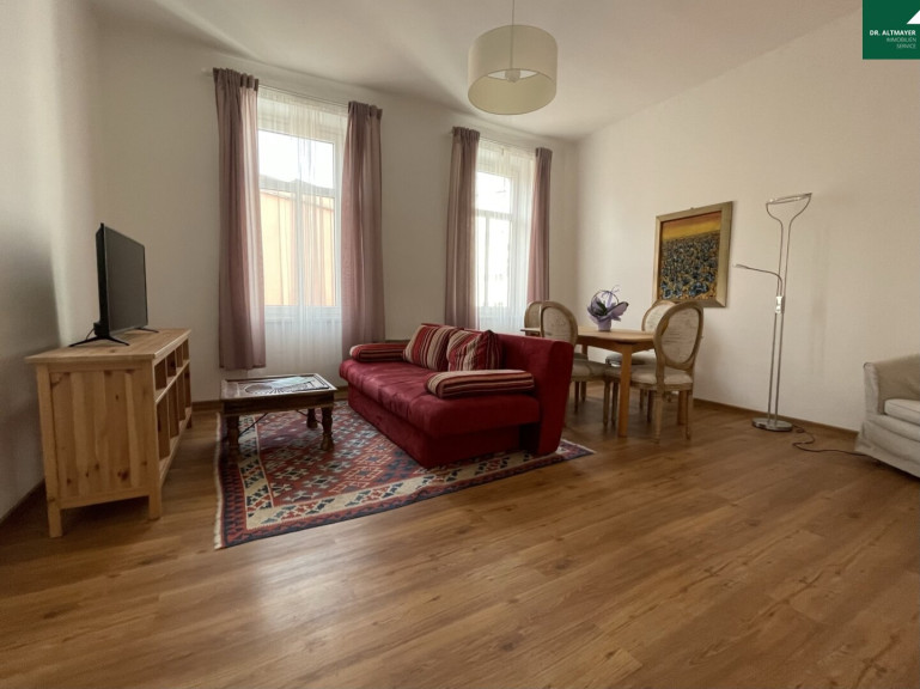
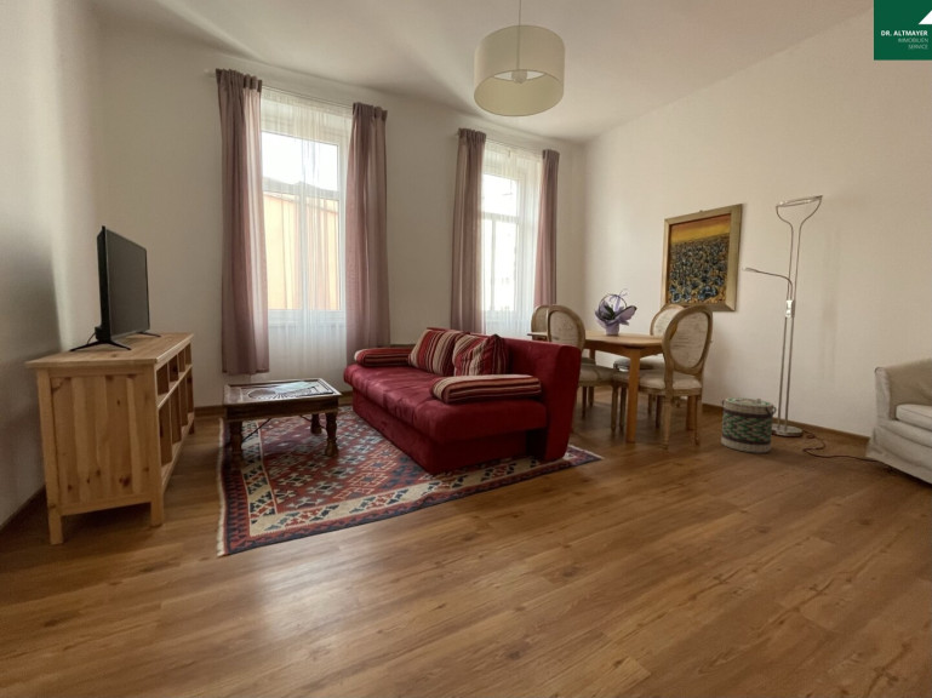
+ basket (747, 422)
